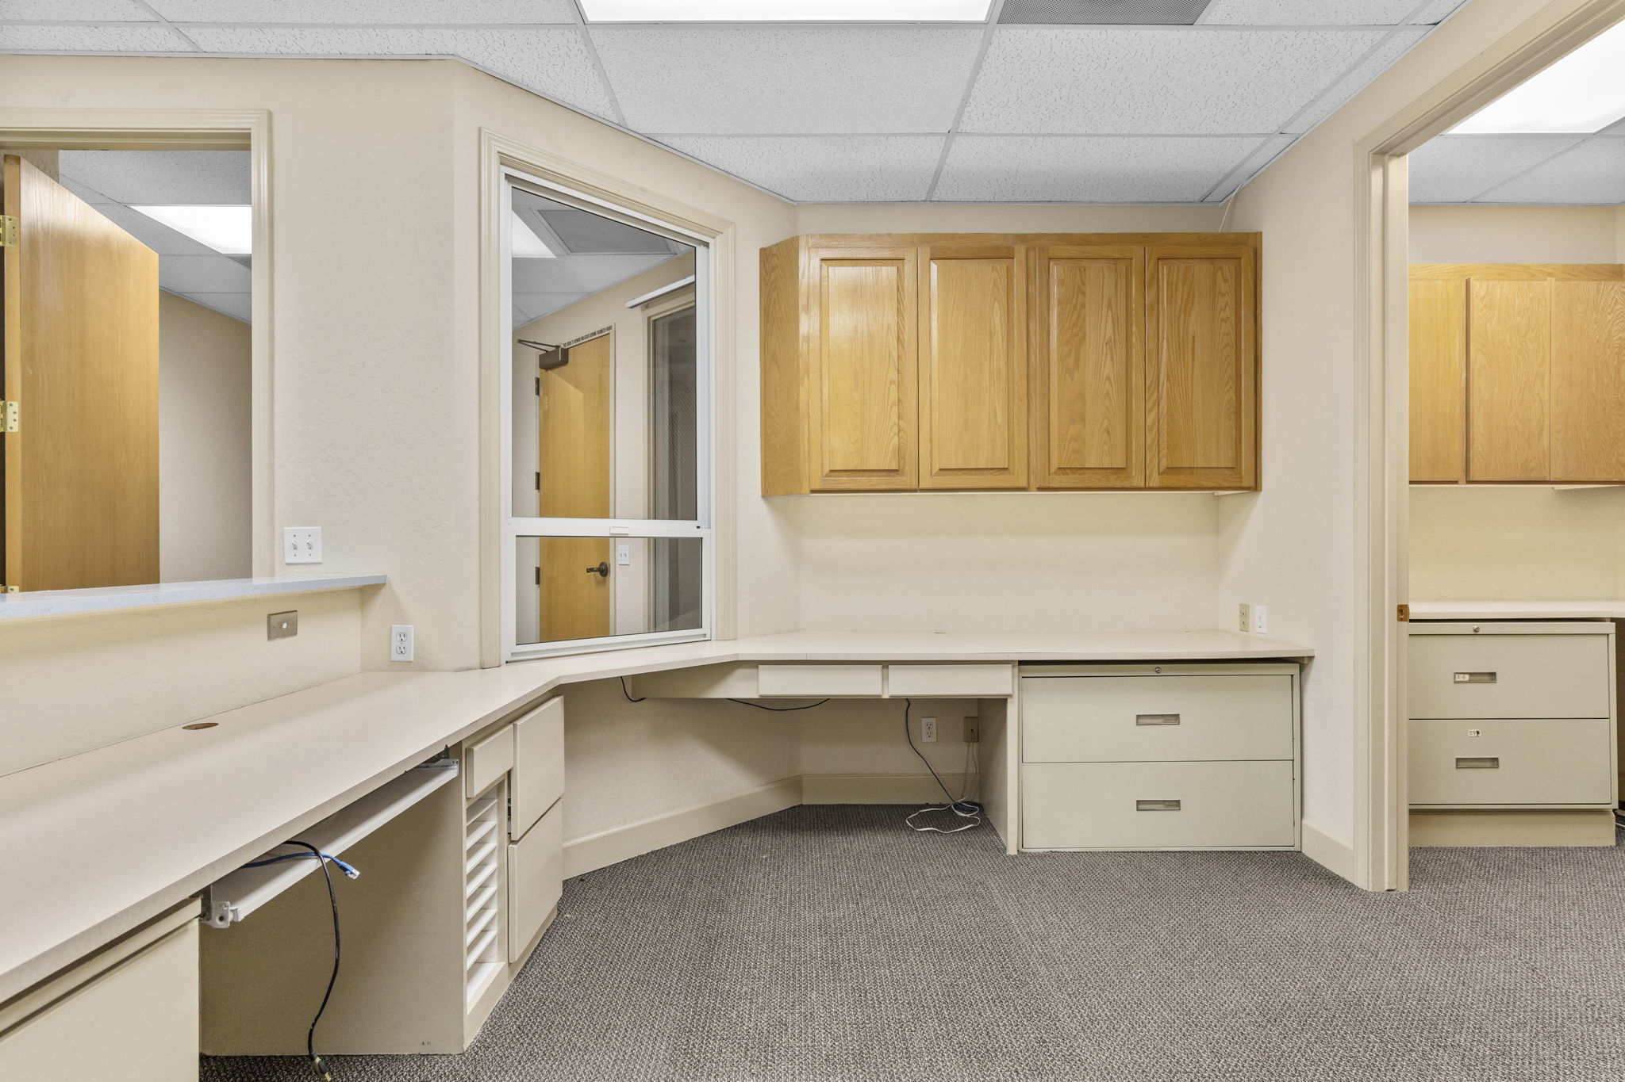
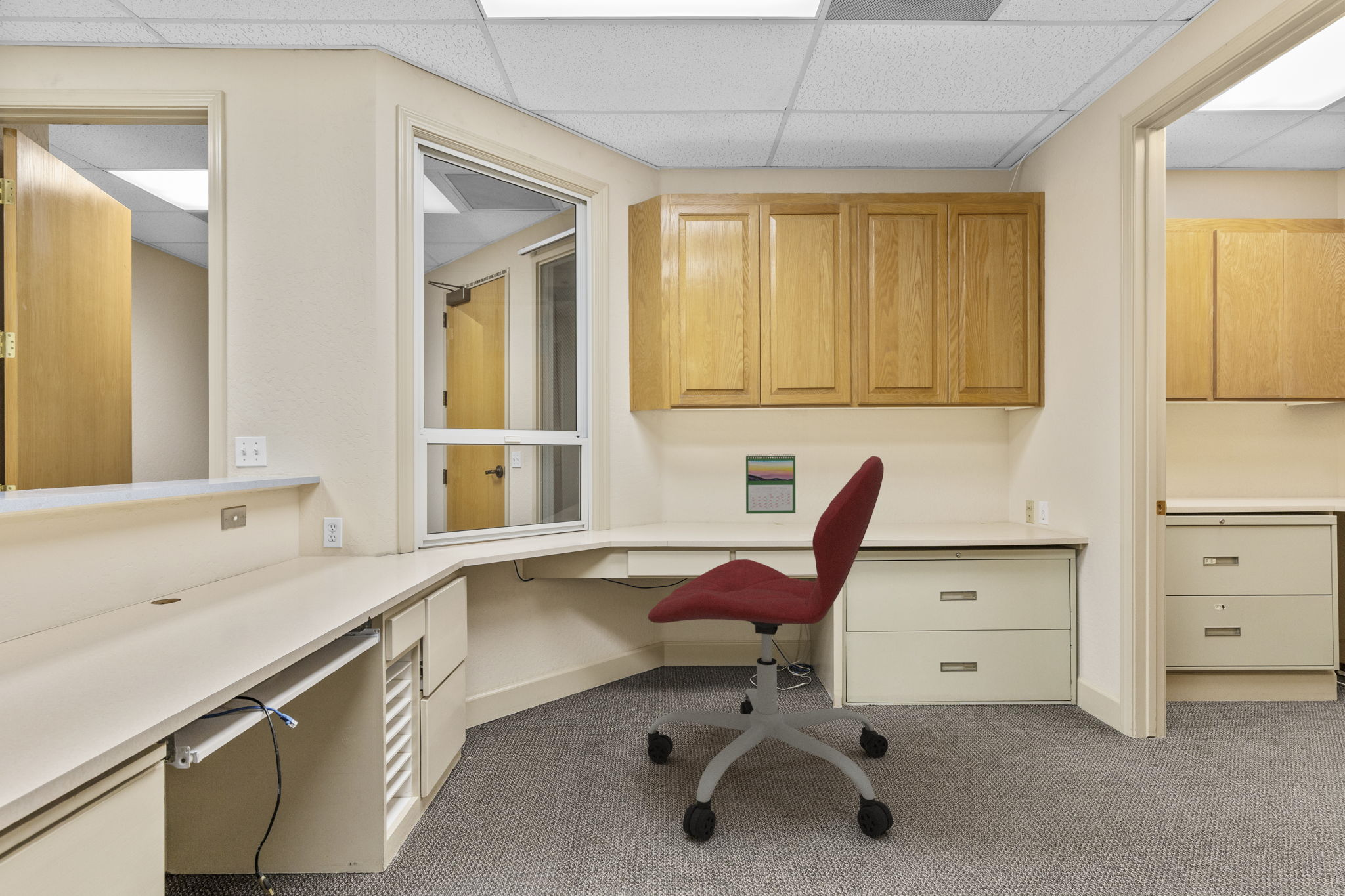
+ calendar (770, 483)
+ office chair (762, 614)
